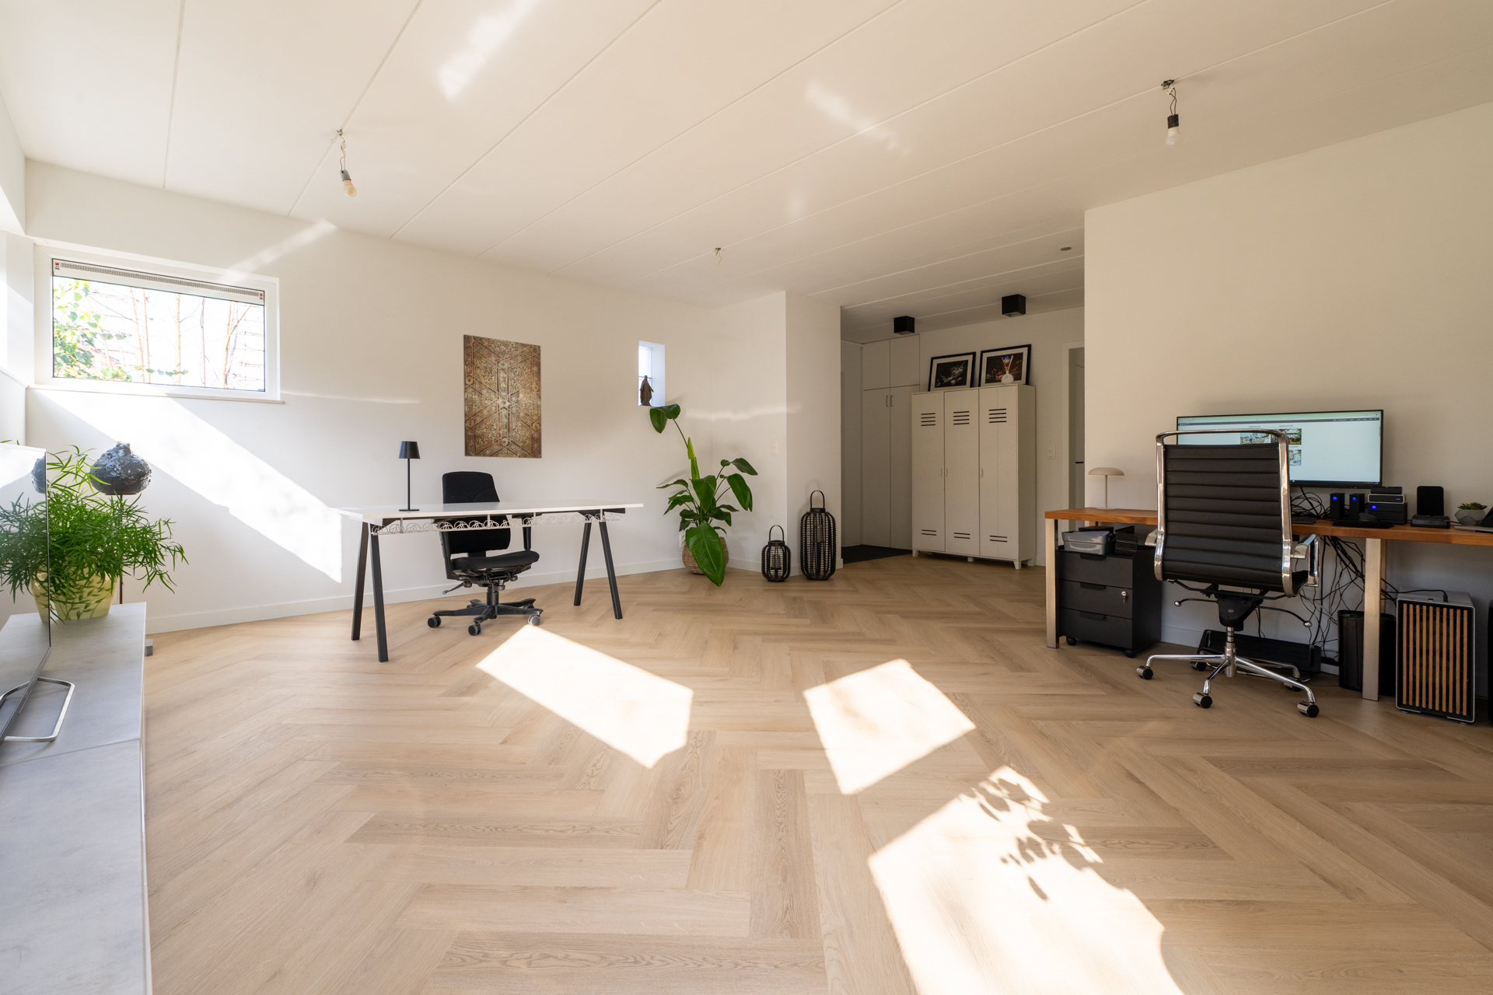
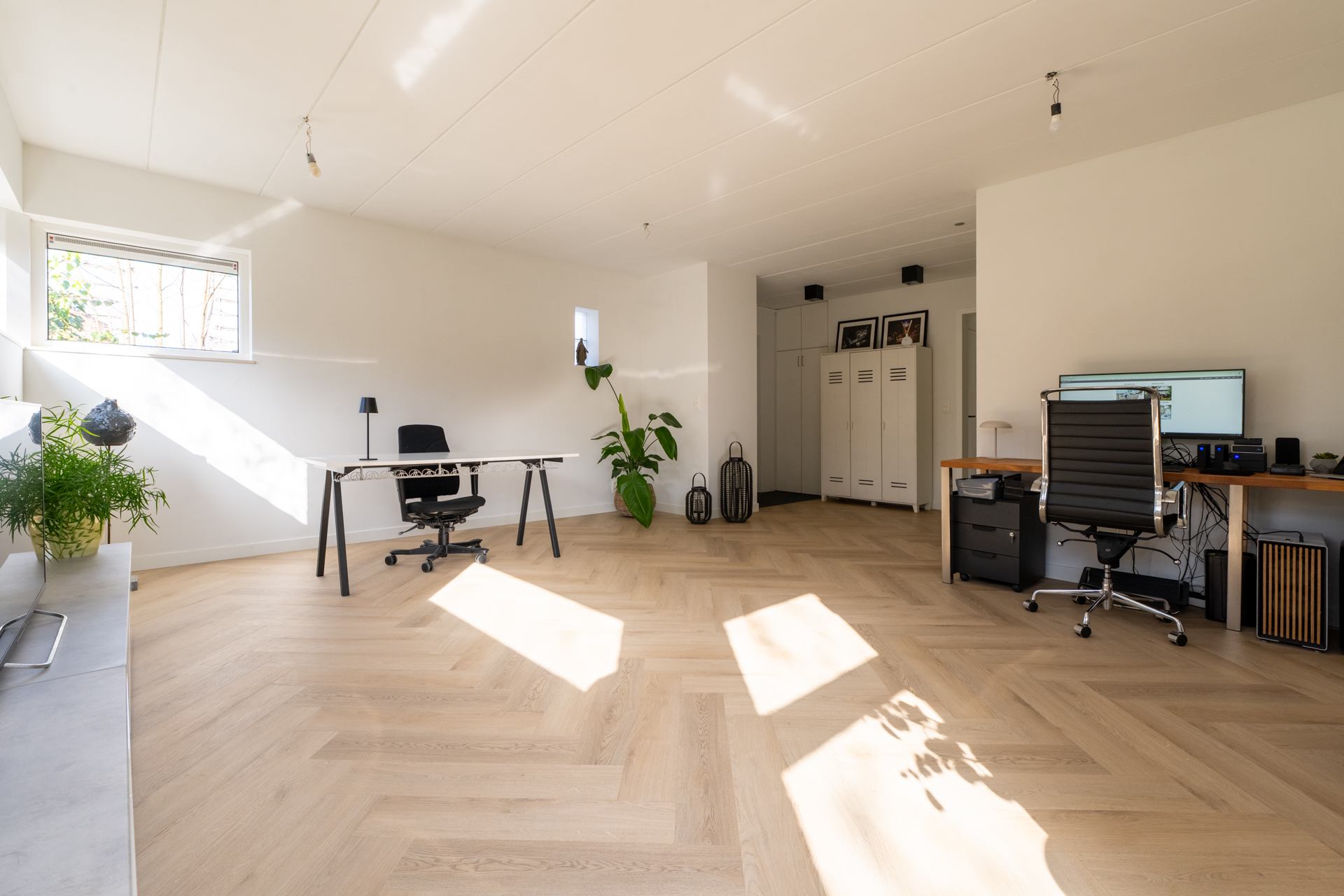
- wall art (504, 399)
